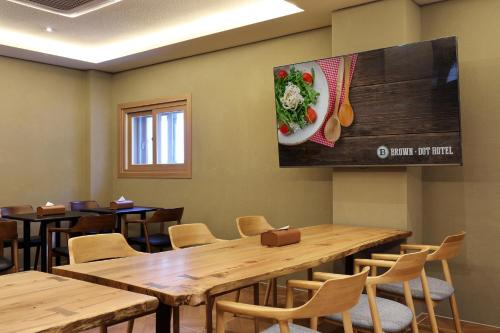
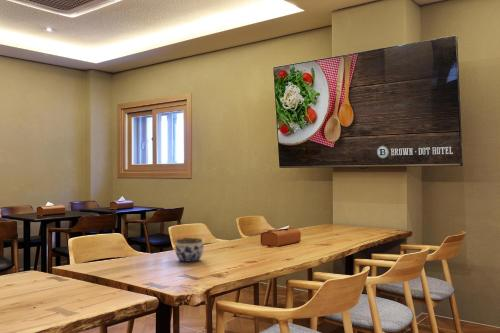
+ jar (189, 249)
